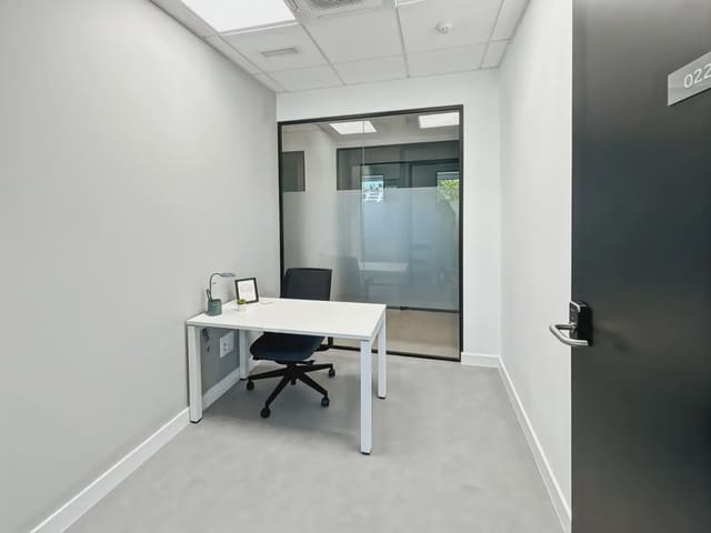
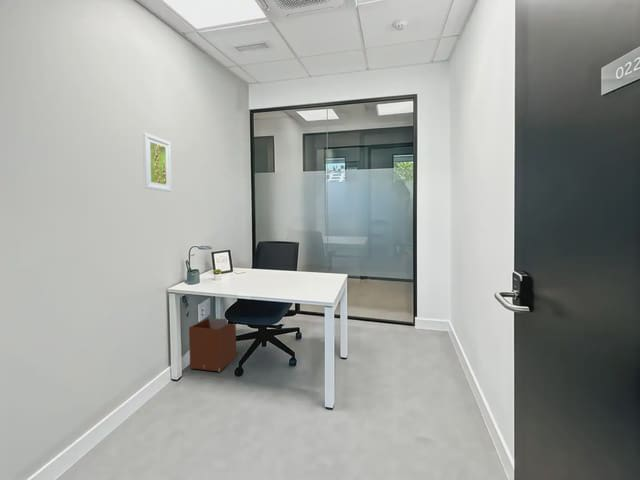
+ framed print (157, 163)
+ waste basket (213, 343)
